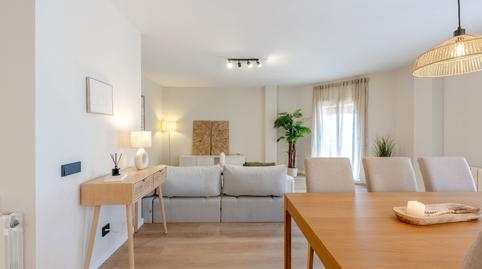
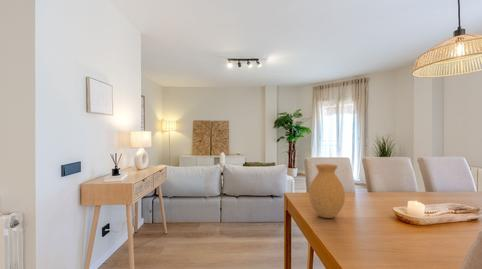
+ vase (326, 190)
